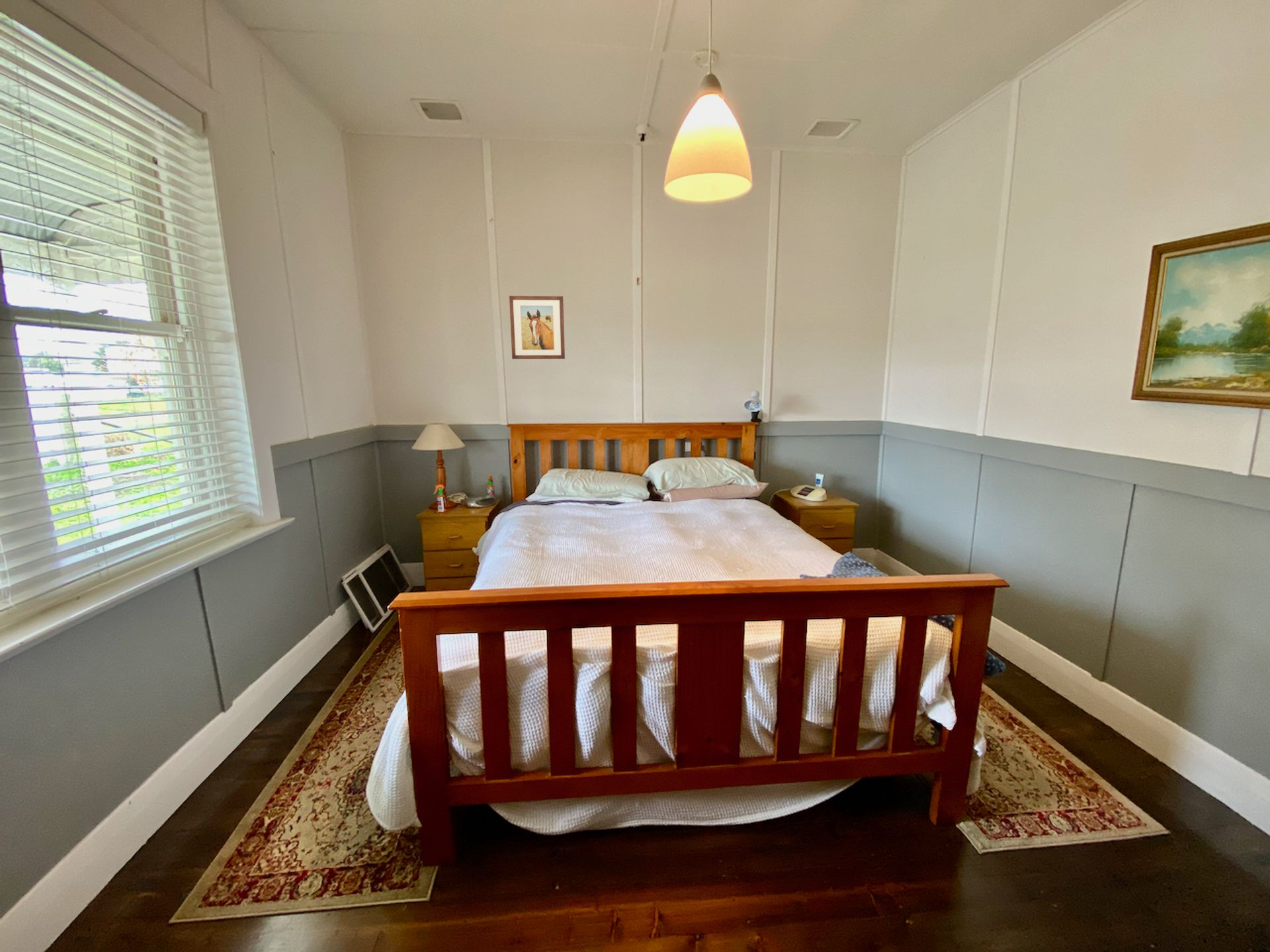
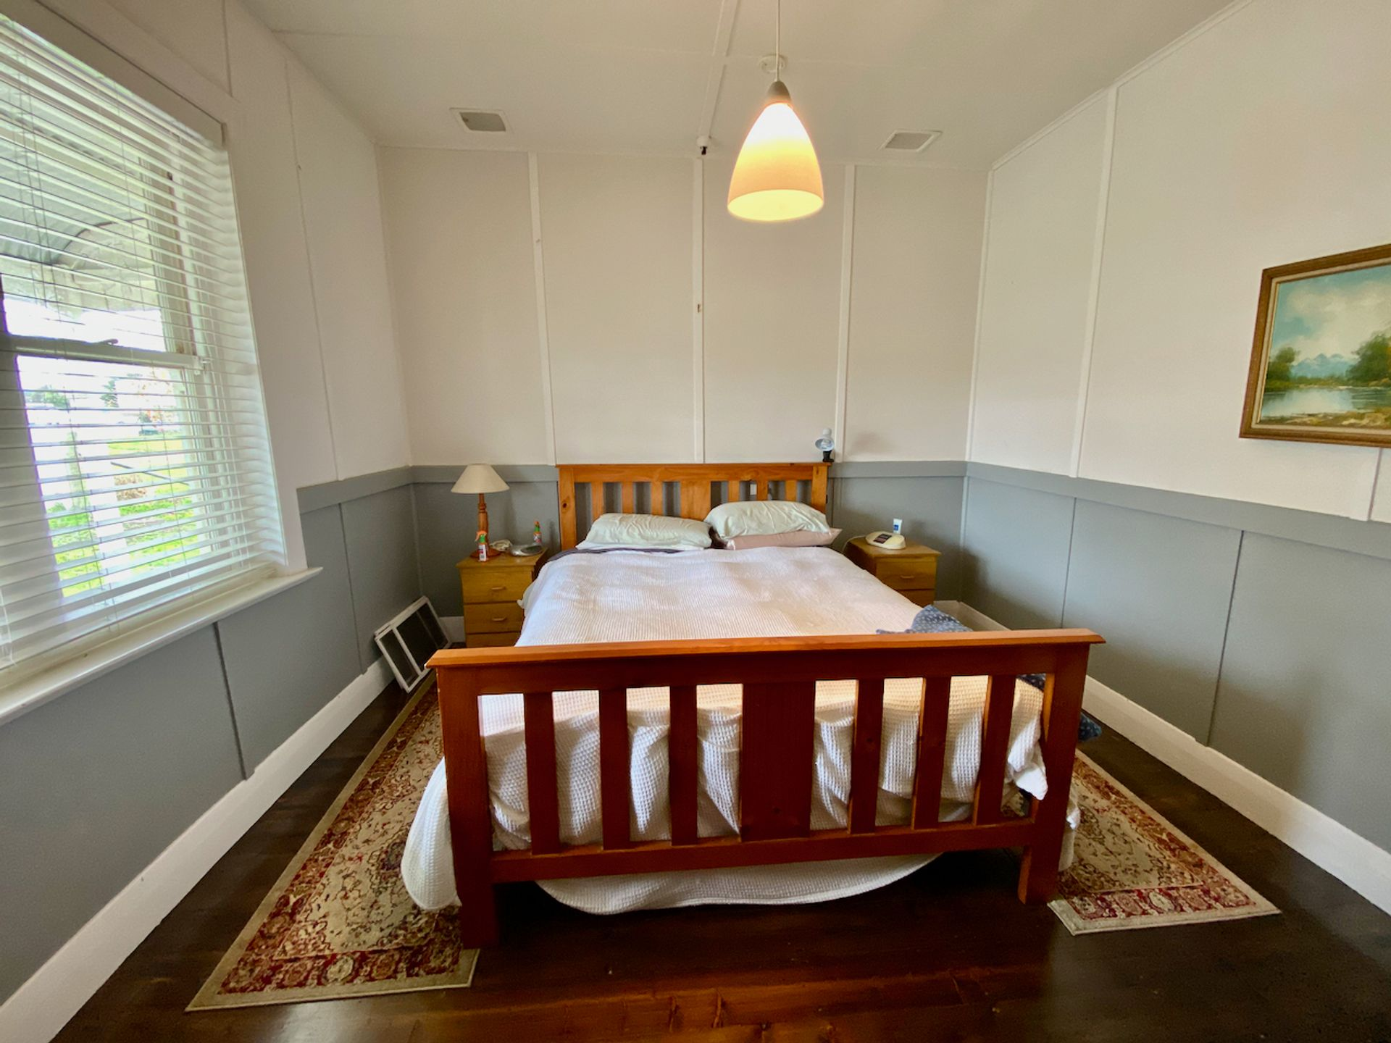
- wall art (537, 328)
